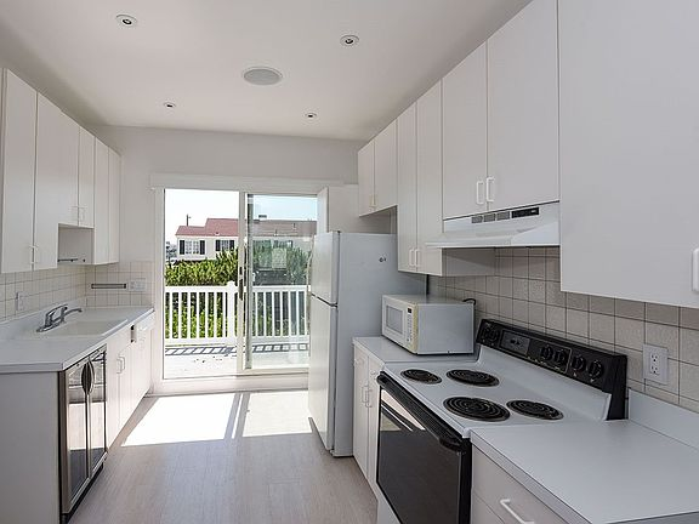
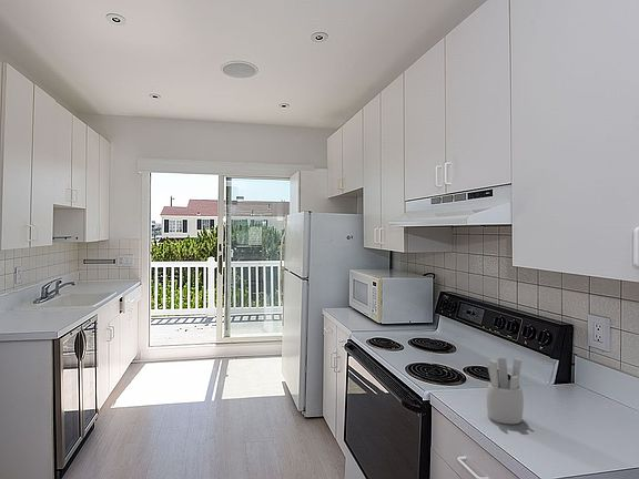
+ utensil holder (504, 388)
